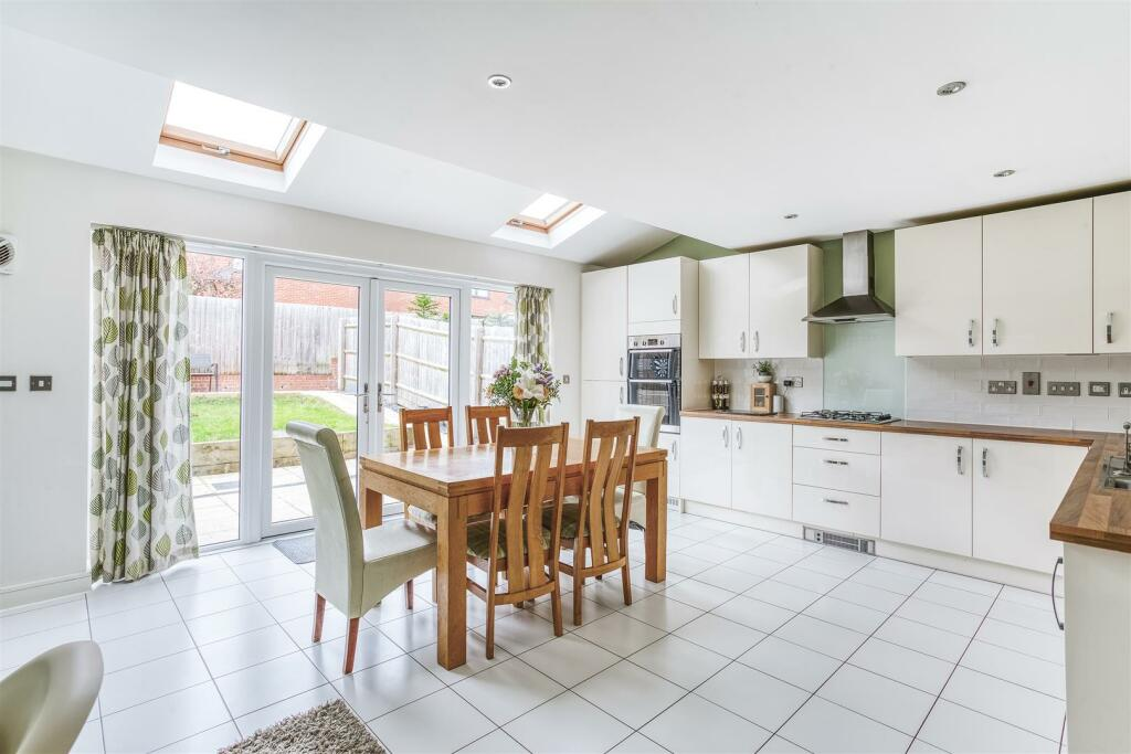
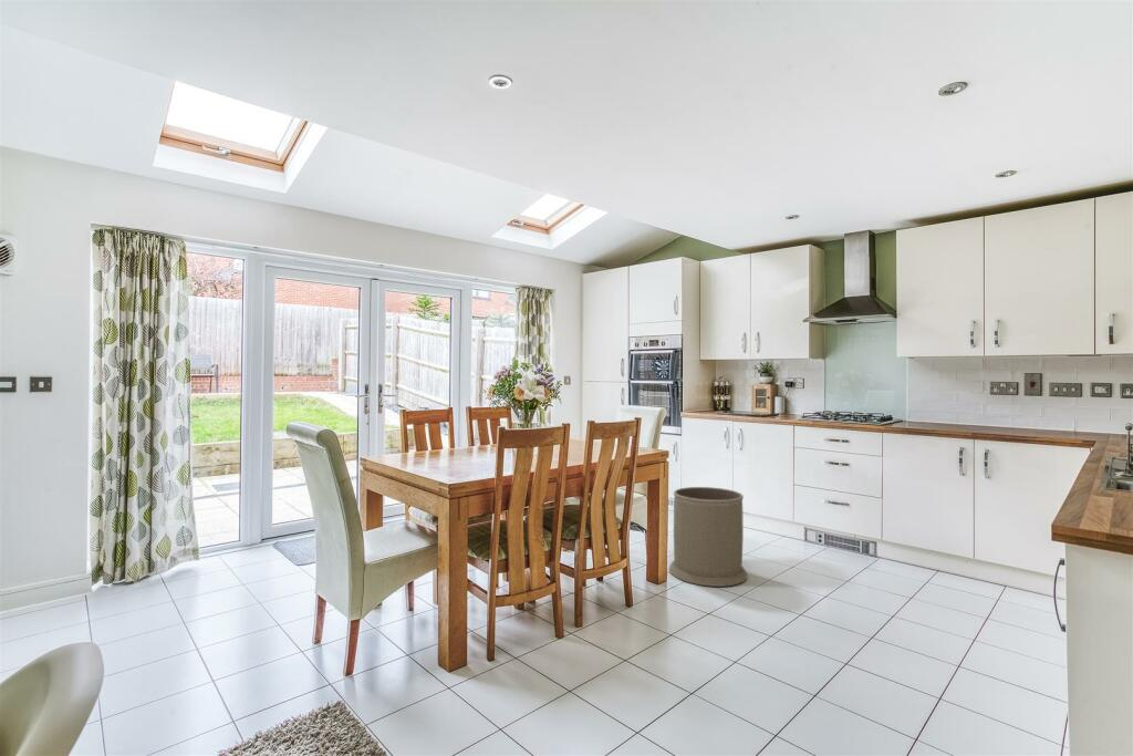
+ trash can (707, 532)
